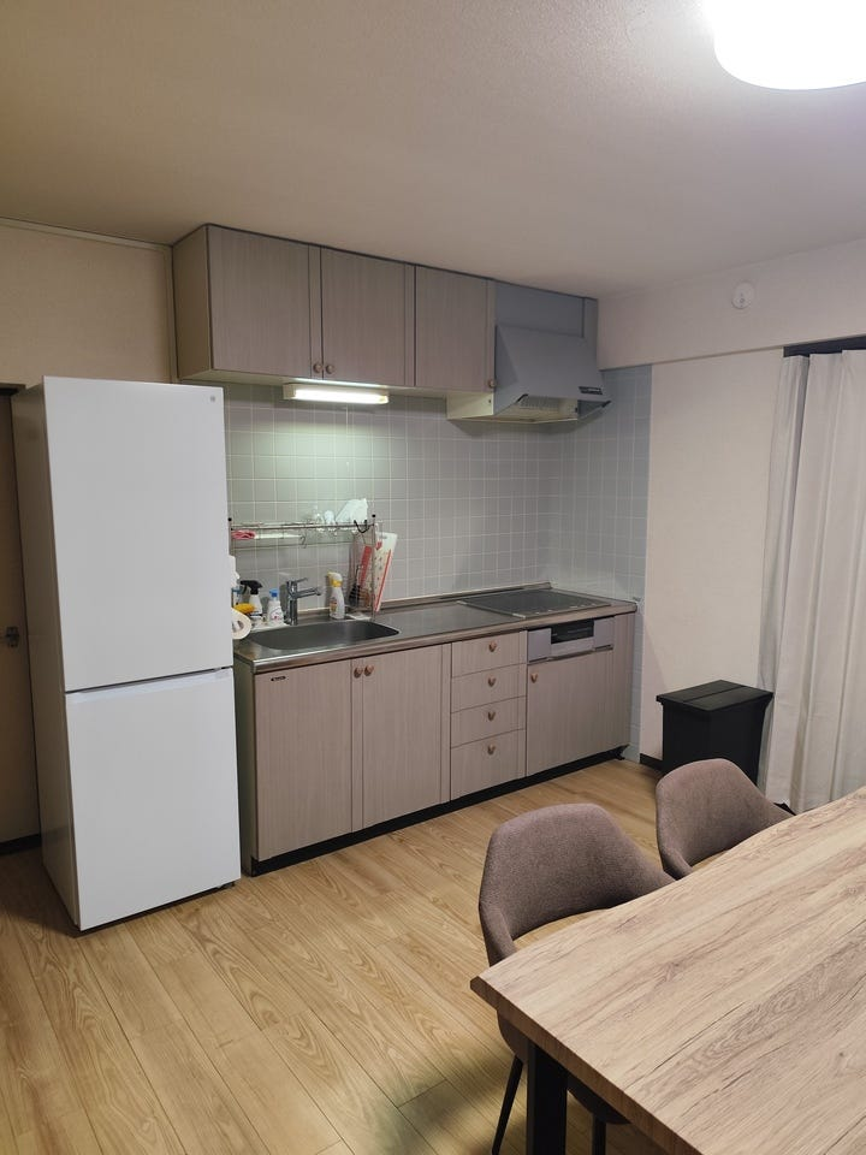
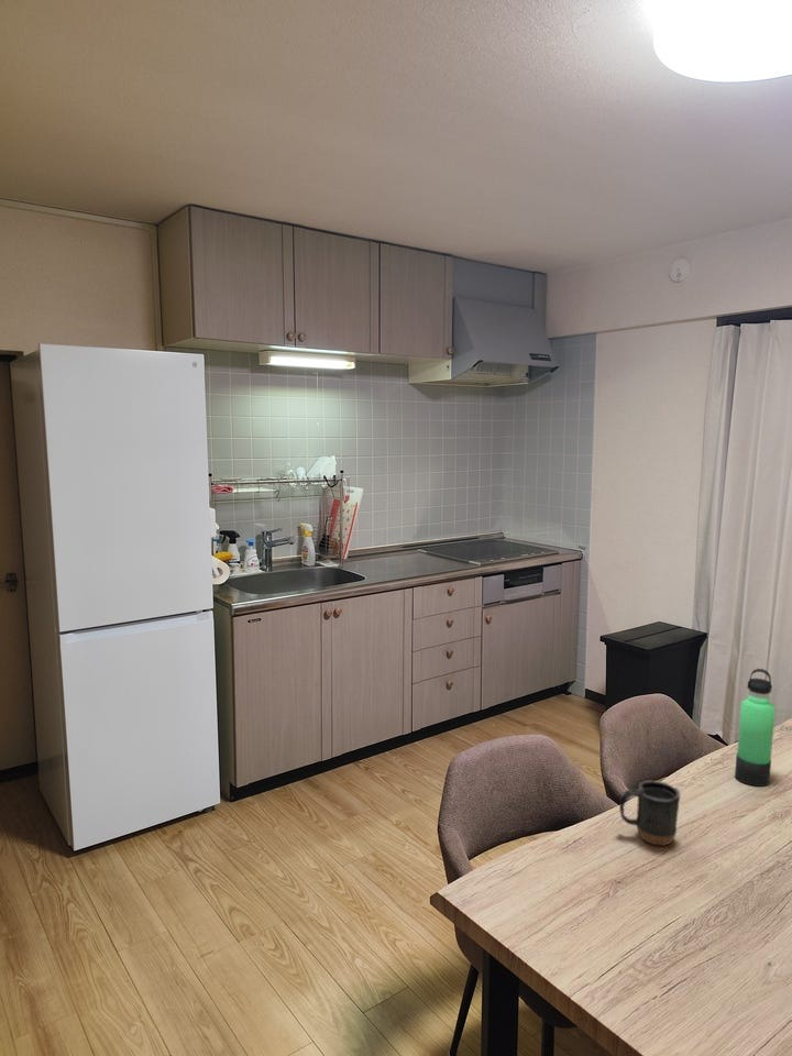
+ mug (649, 810)
+ thermos bottle (756, 724)
